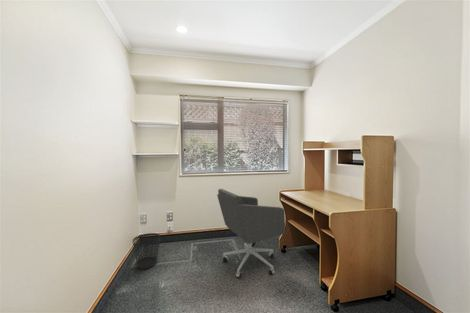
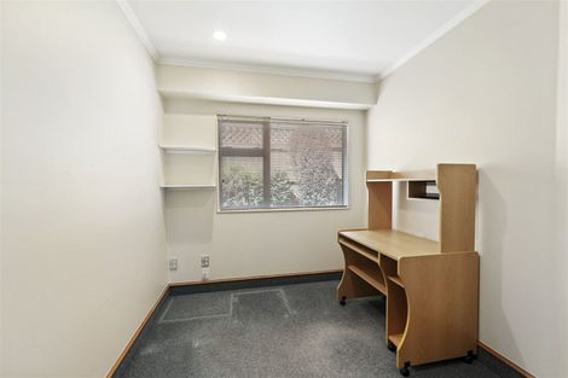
- wastebasket (147, 251)
- office chair (249, 226)
